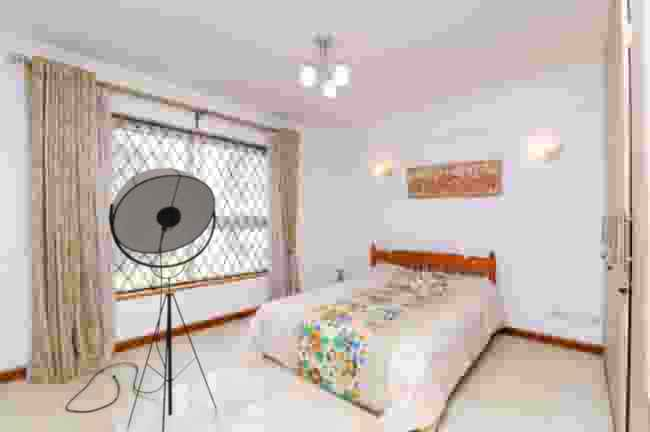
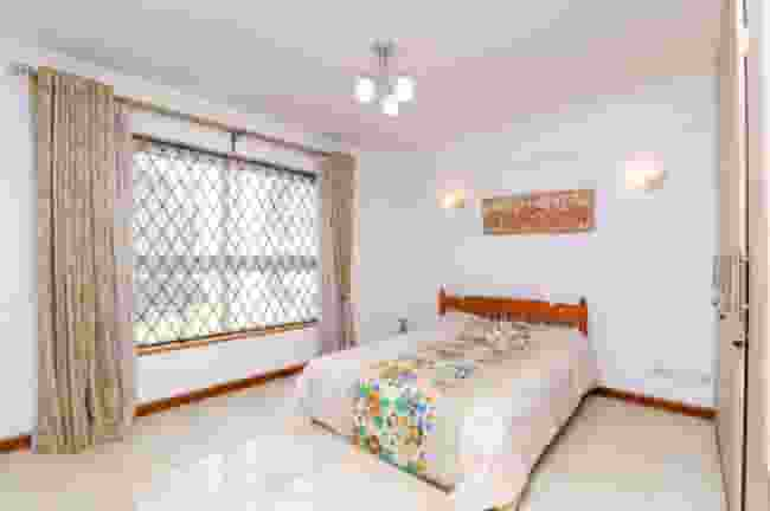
- floor lamp (139, 264)
